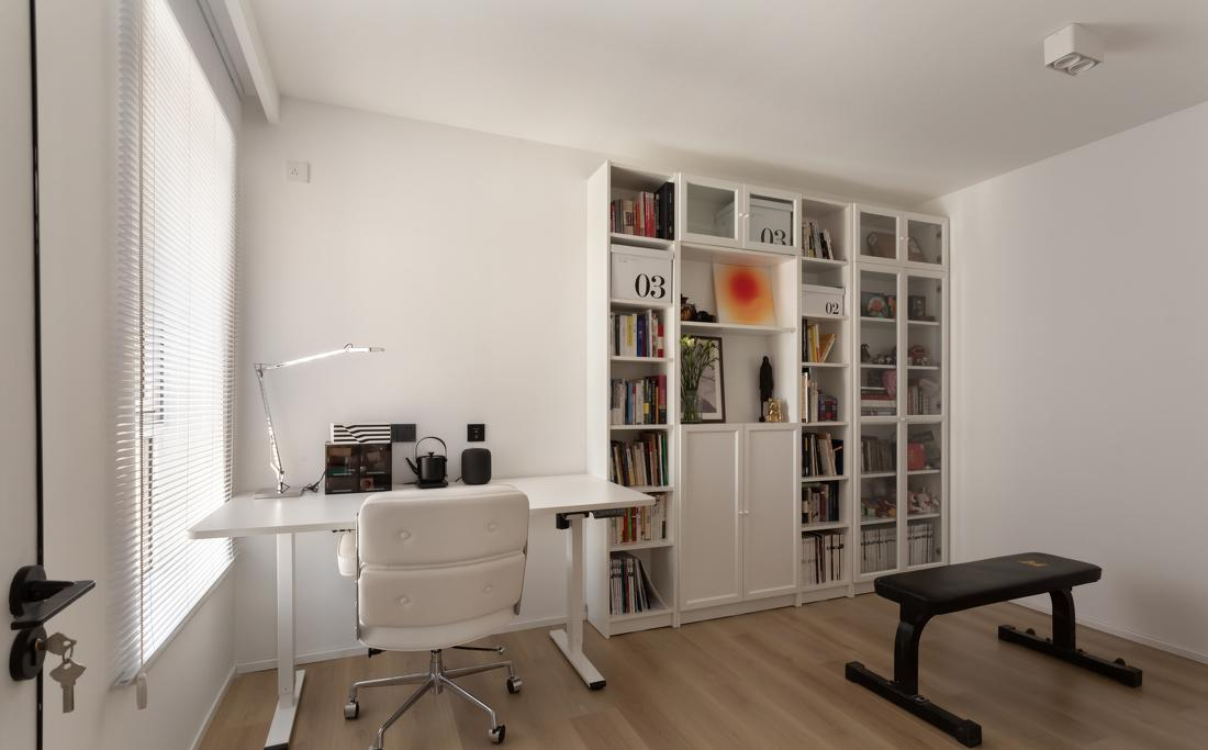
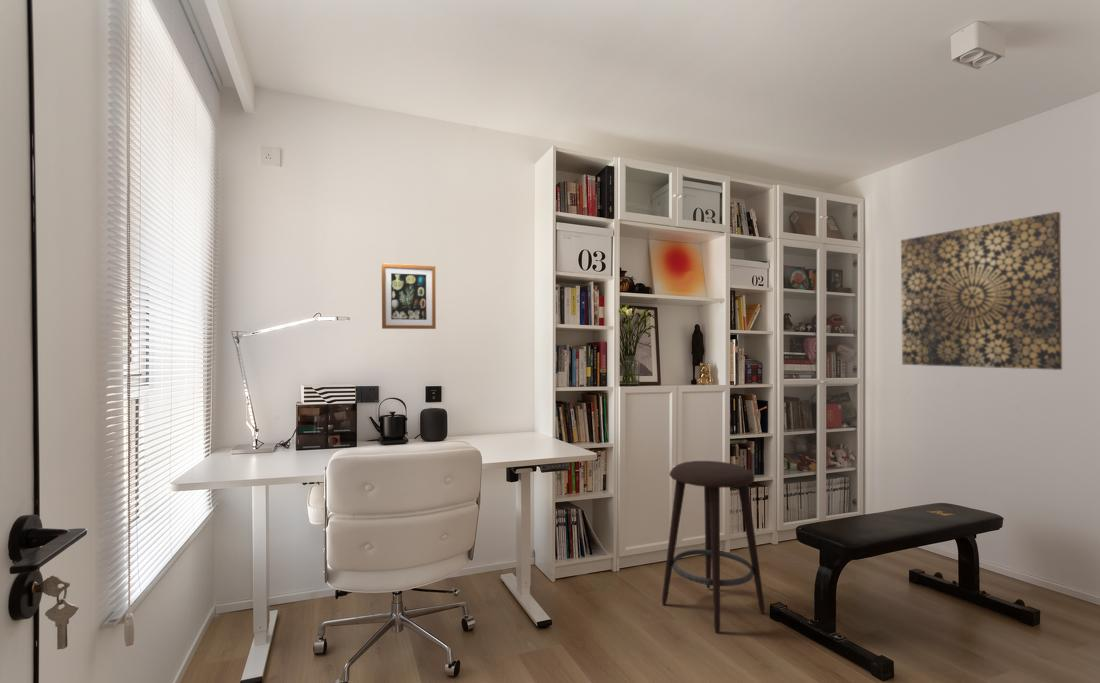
+ wall art (972, 297)
+ stool (711, 538)
+ wall art (409, 296)
